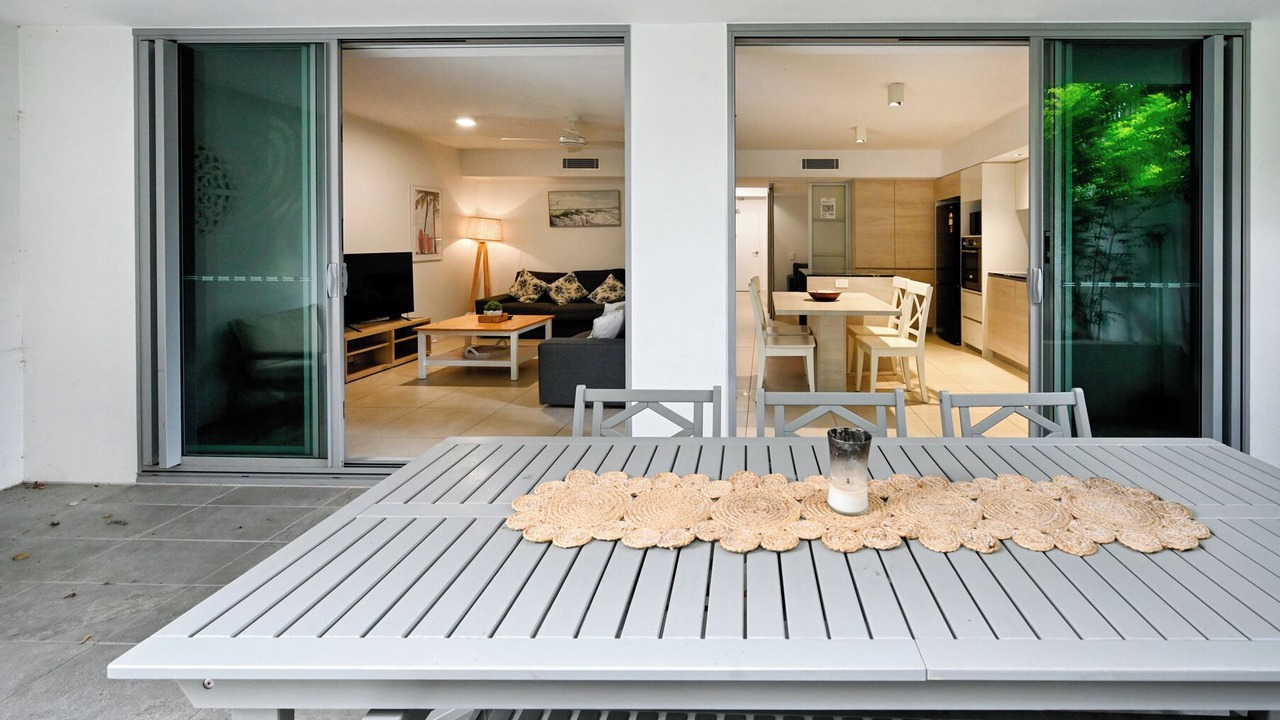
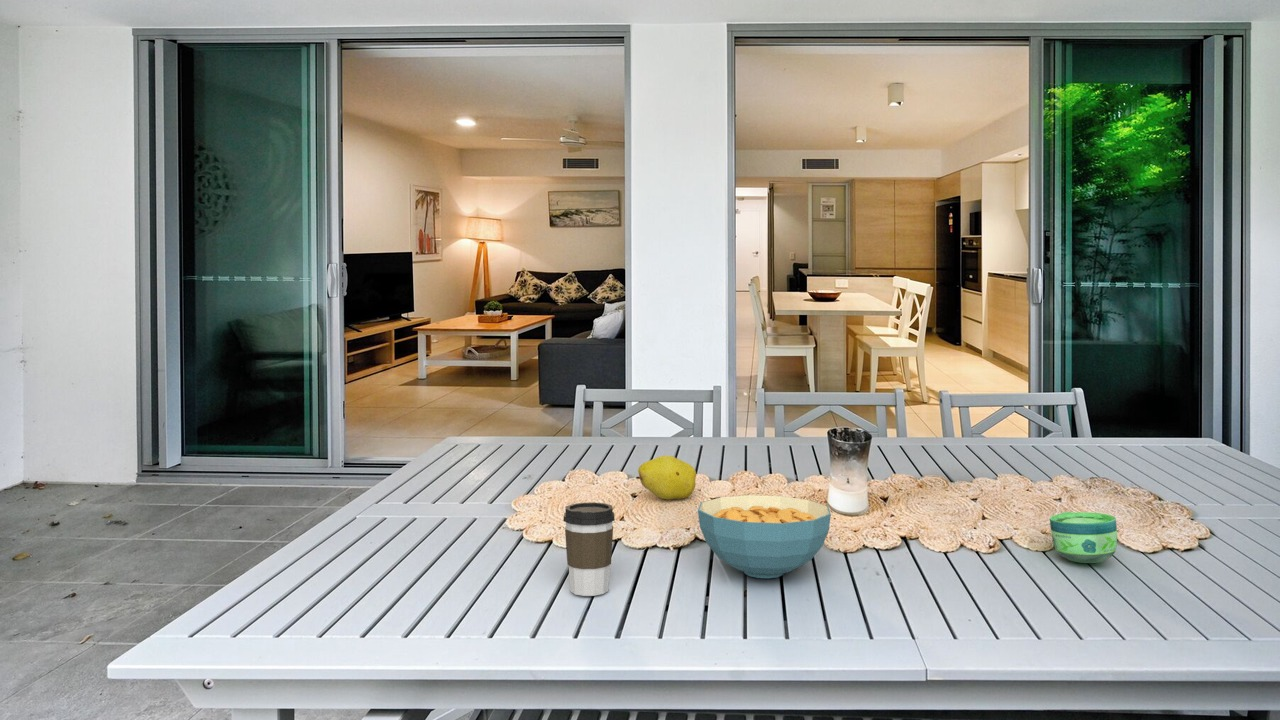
+ cereal bowl (763, 540)
+ fruit (665, 477)
+ coffee cup (589, 548)
+ cup (1076, 535)
